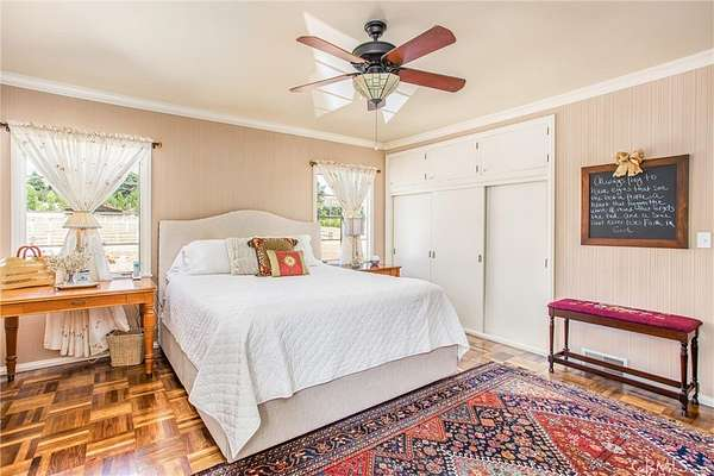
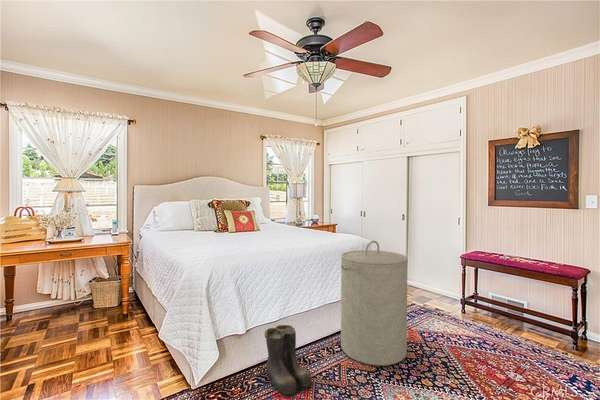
+ boots (286, 357)
+ laundry hamper (373, 294)
